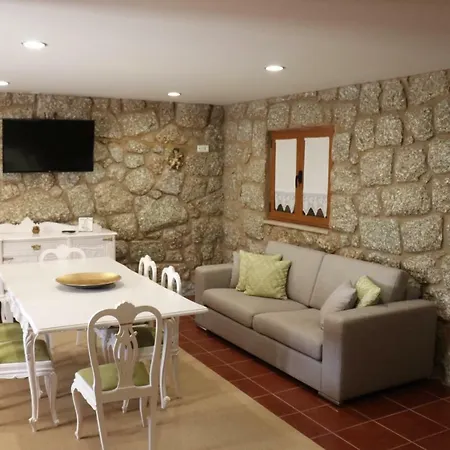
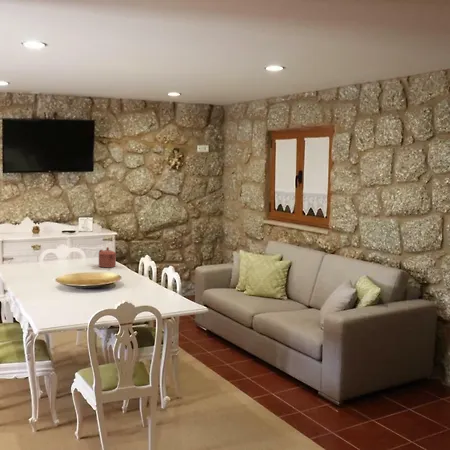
+ teapot (107, 256)
